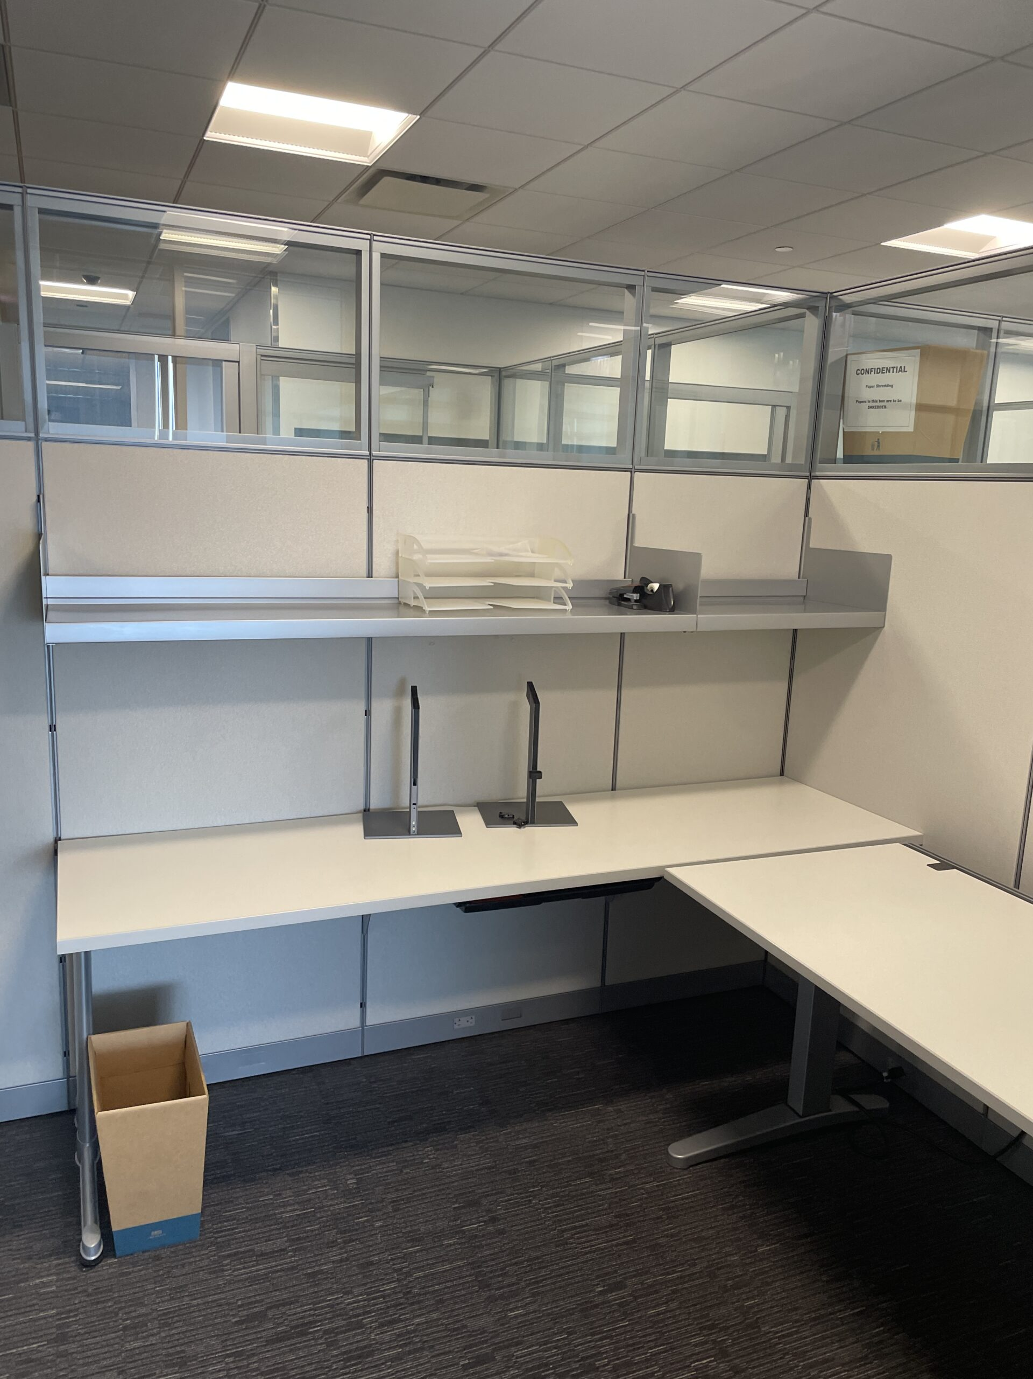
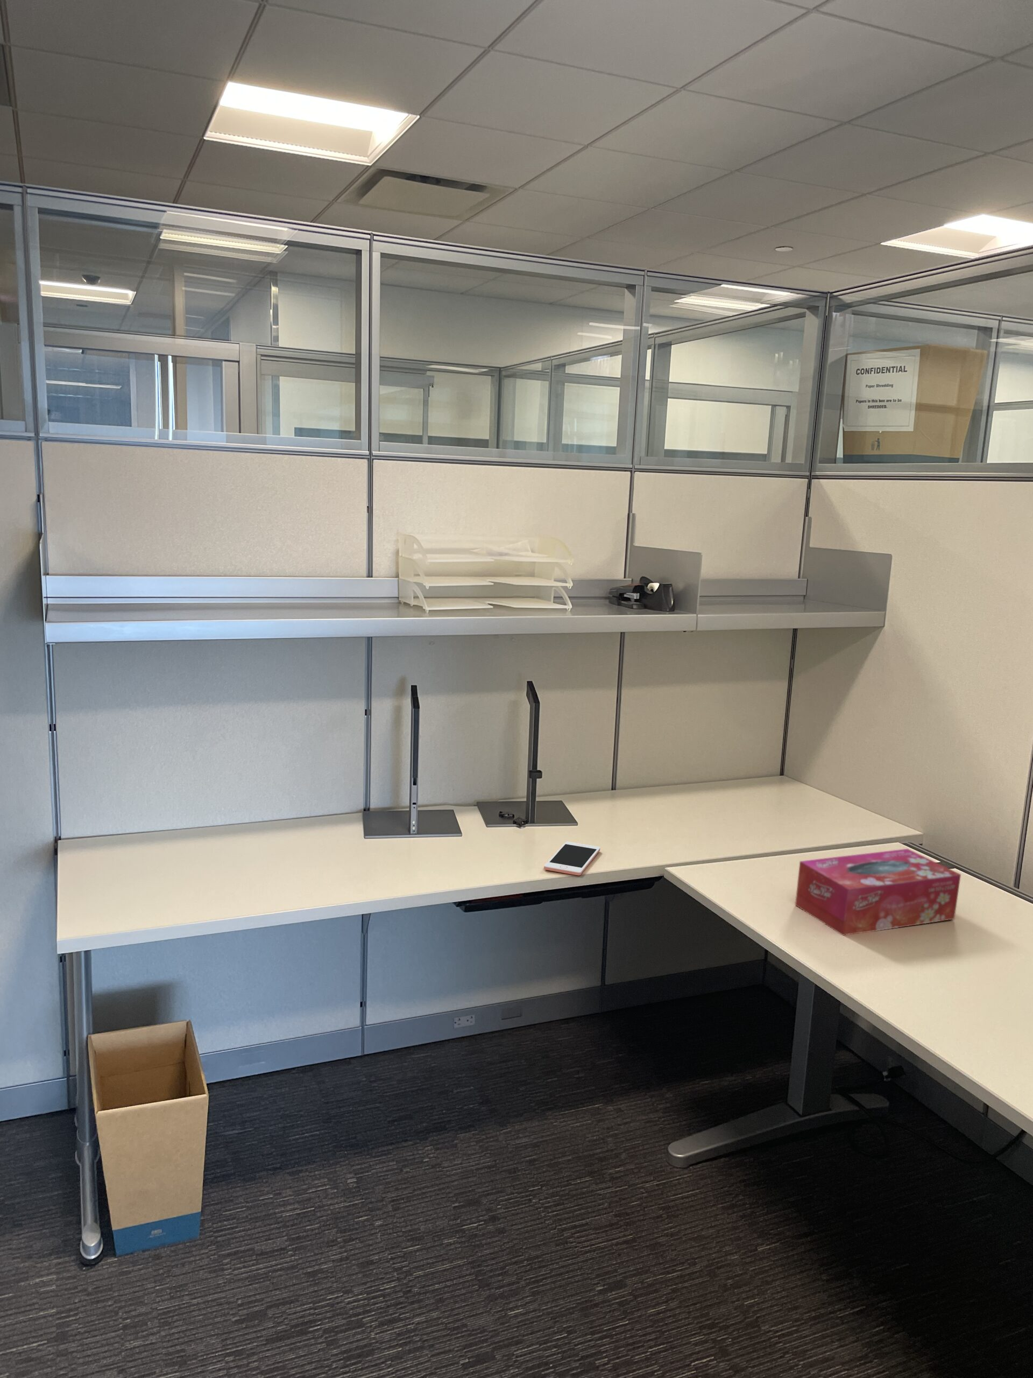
+ tissue box (877, 890)
+ cell phone (573, 857)
